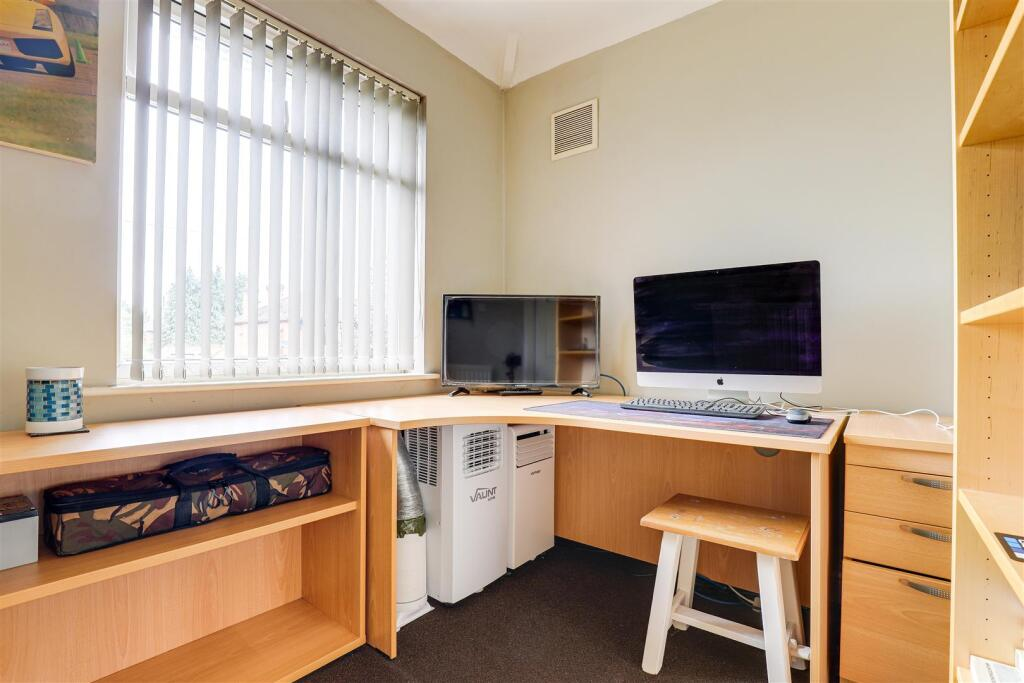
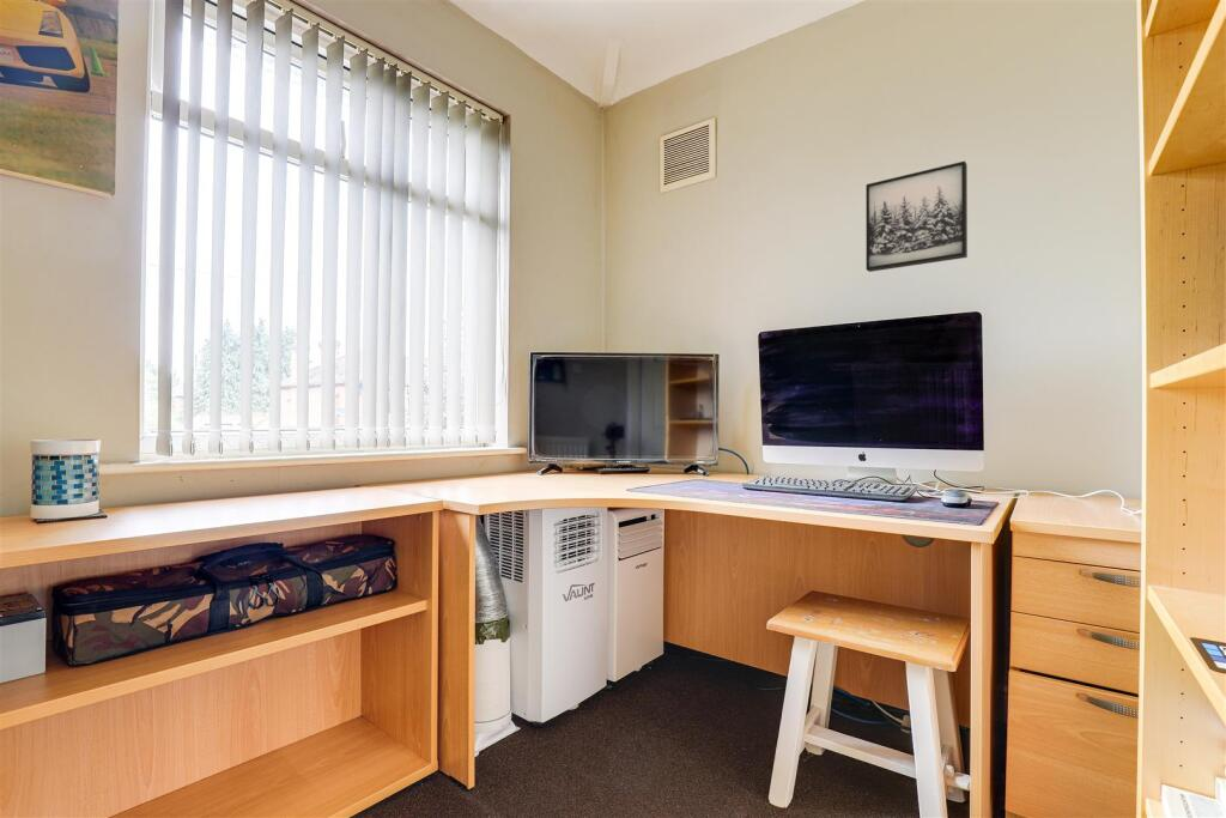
+ wall art (914, 219)
